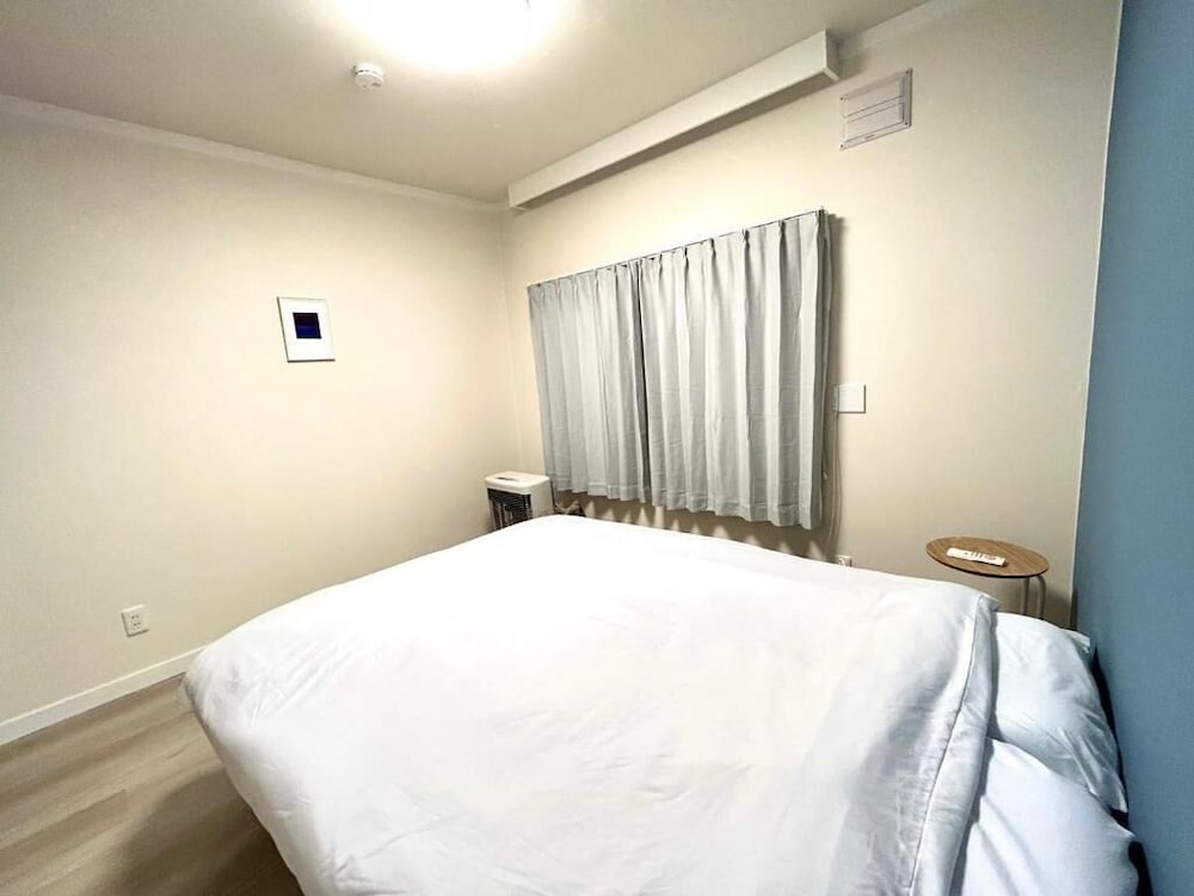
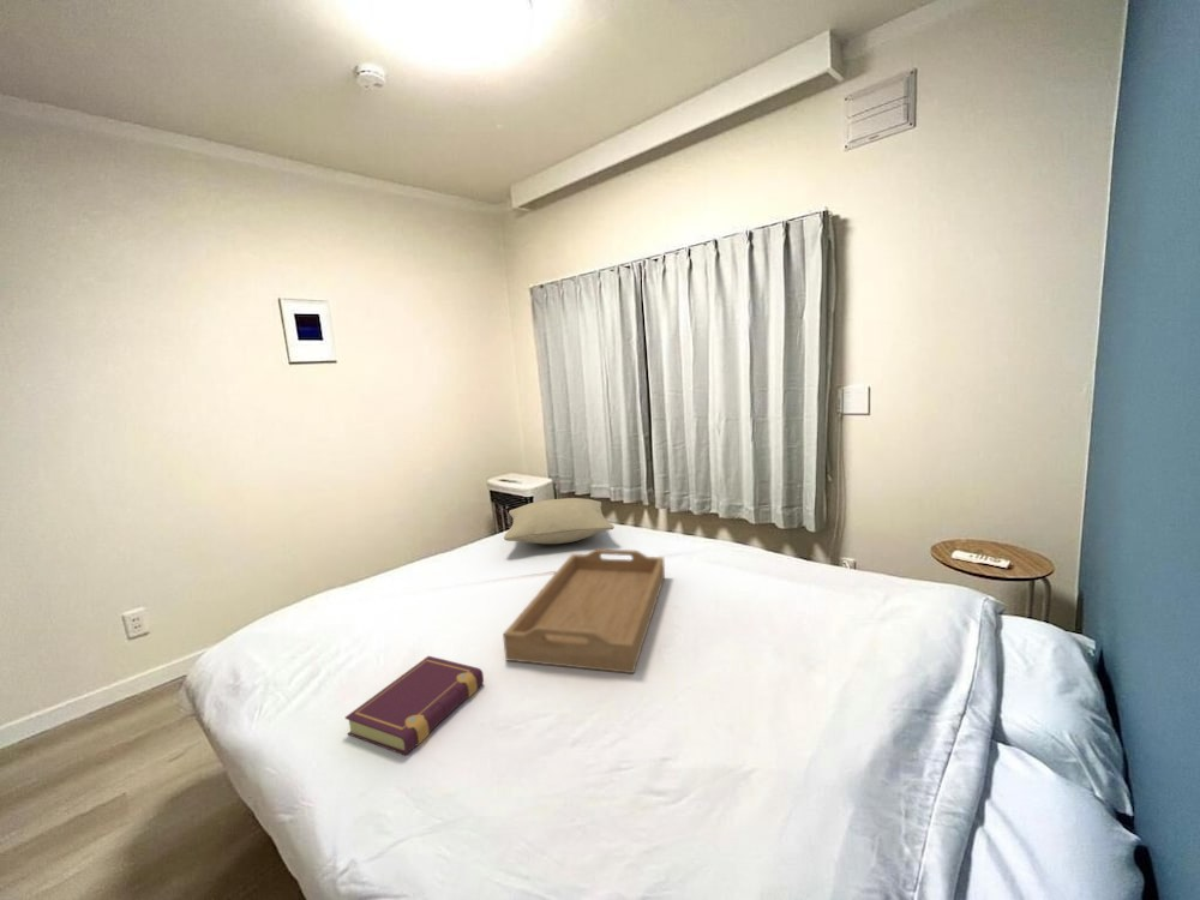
+ serving tray (595, 598)
+ book (420, 698)
+ pillow (557, 518)
